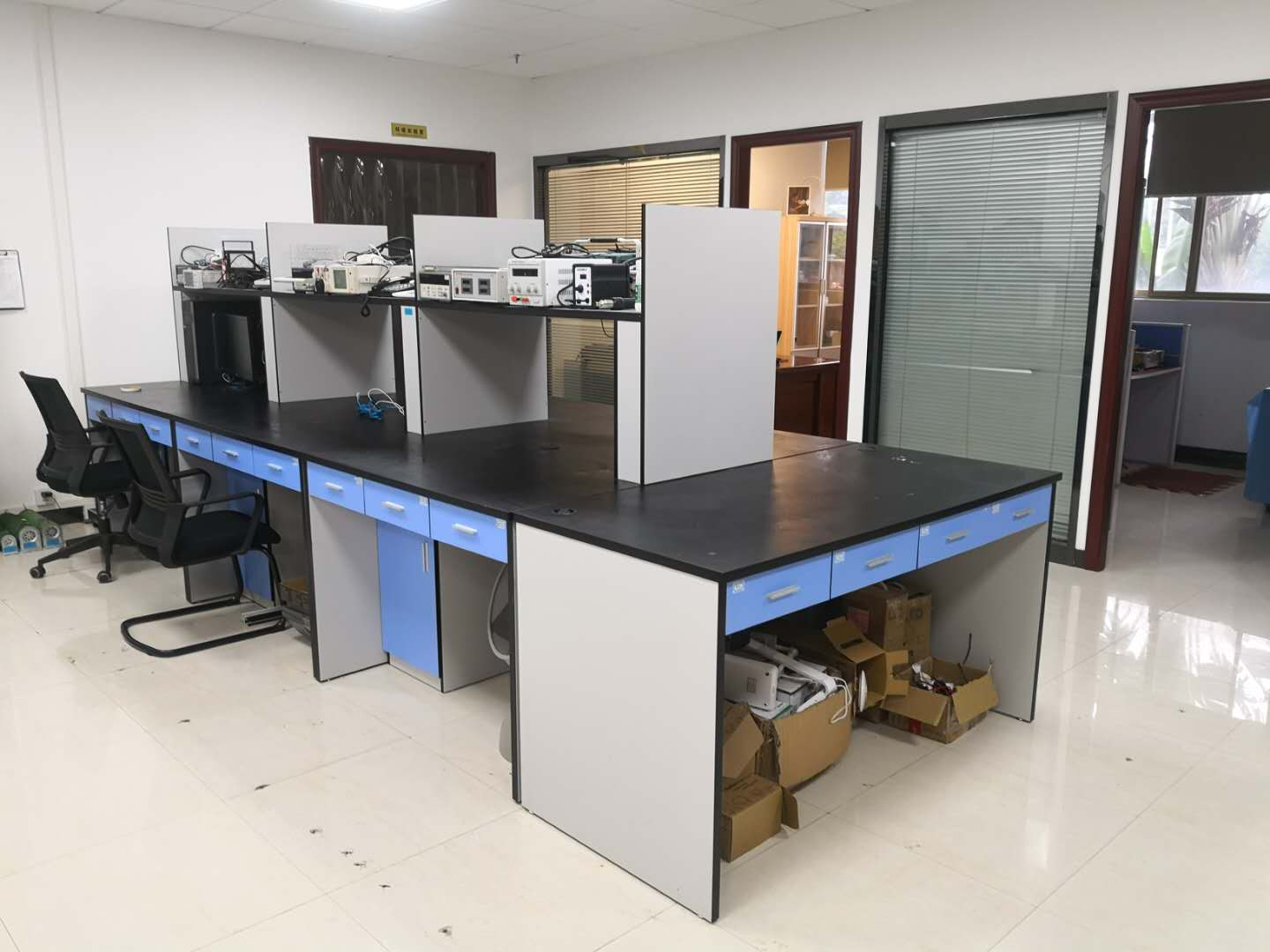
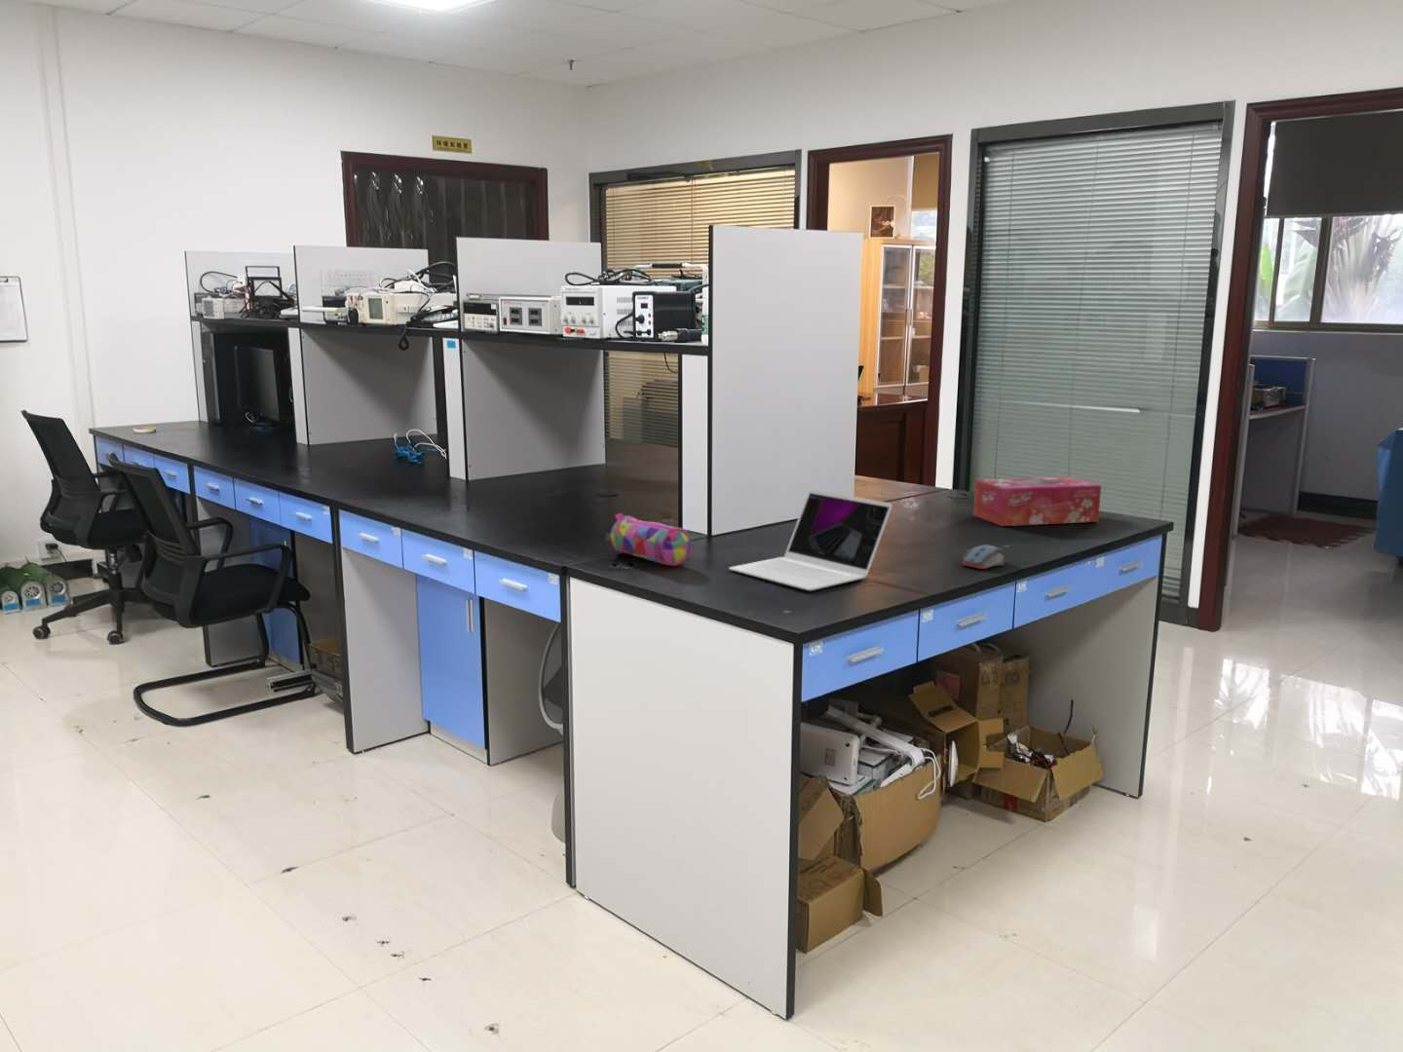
+ pencil case (647, 538)
+ computer mouse (985, 555)
+ laptop (810, 533)
+ tissue box (1036, 499)
